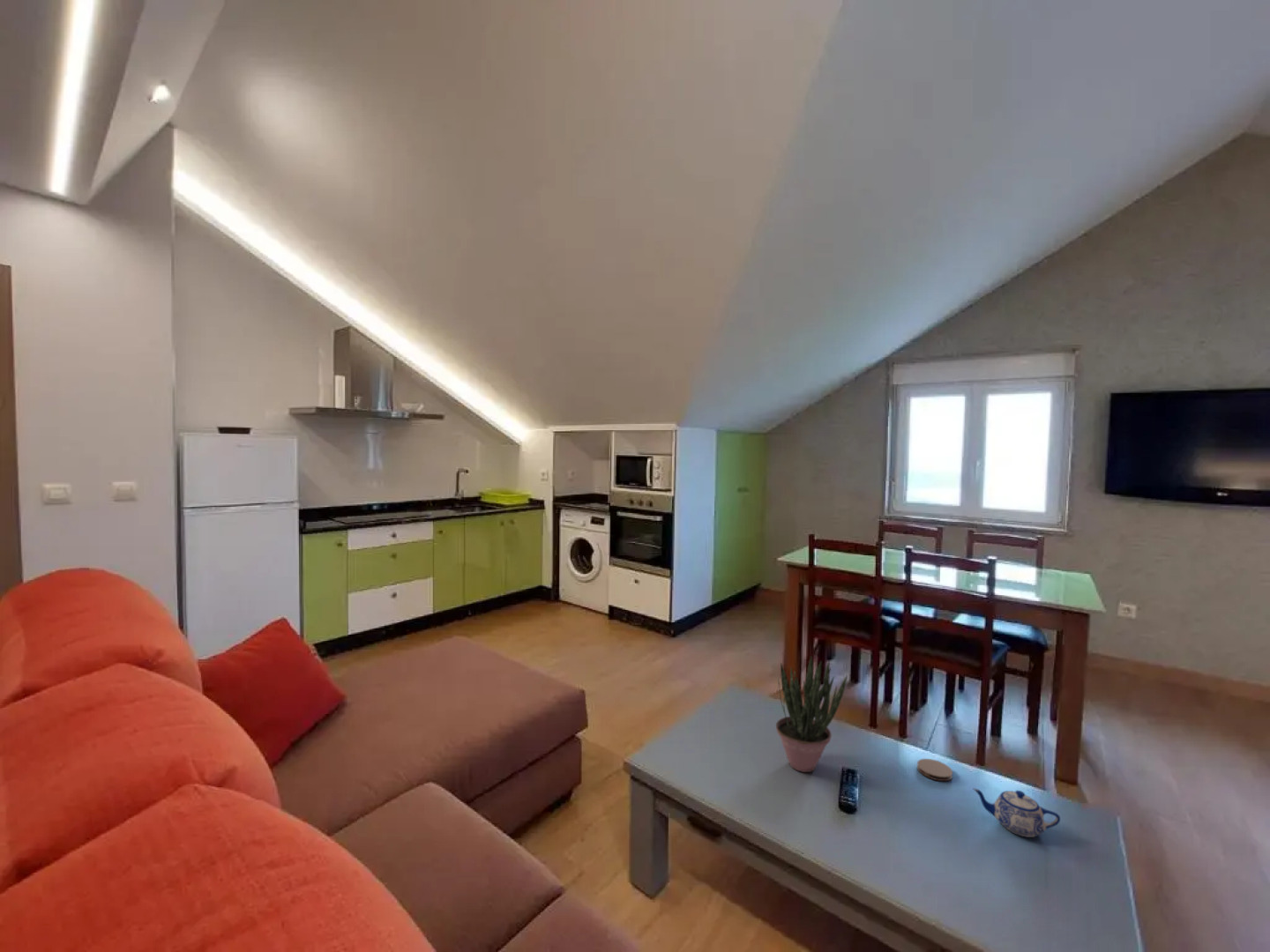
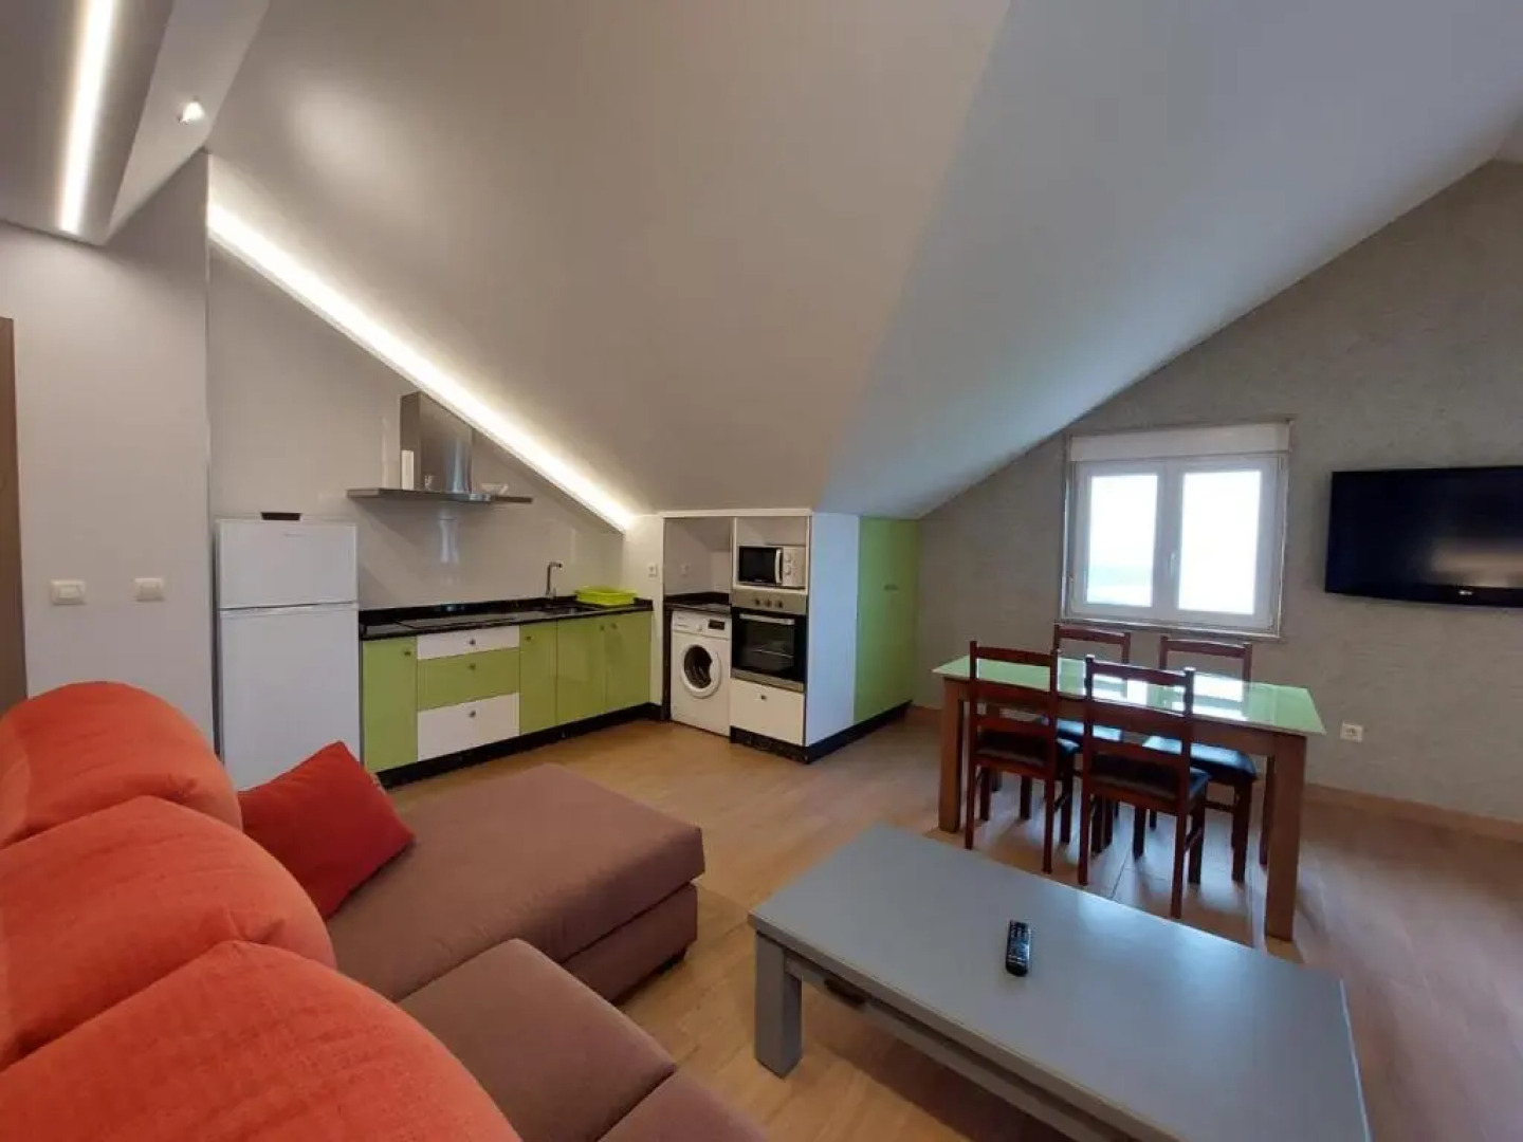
- potted plant (808, 710)
- teapot (1014, 808)
- coaster (934, 770)
